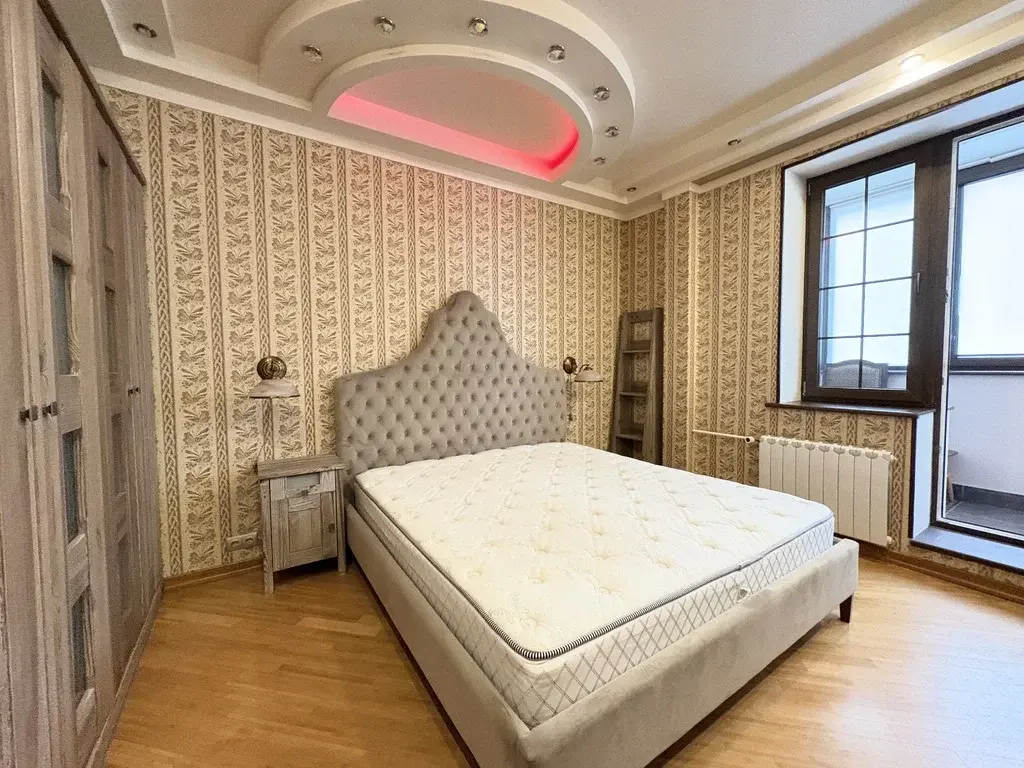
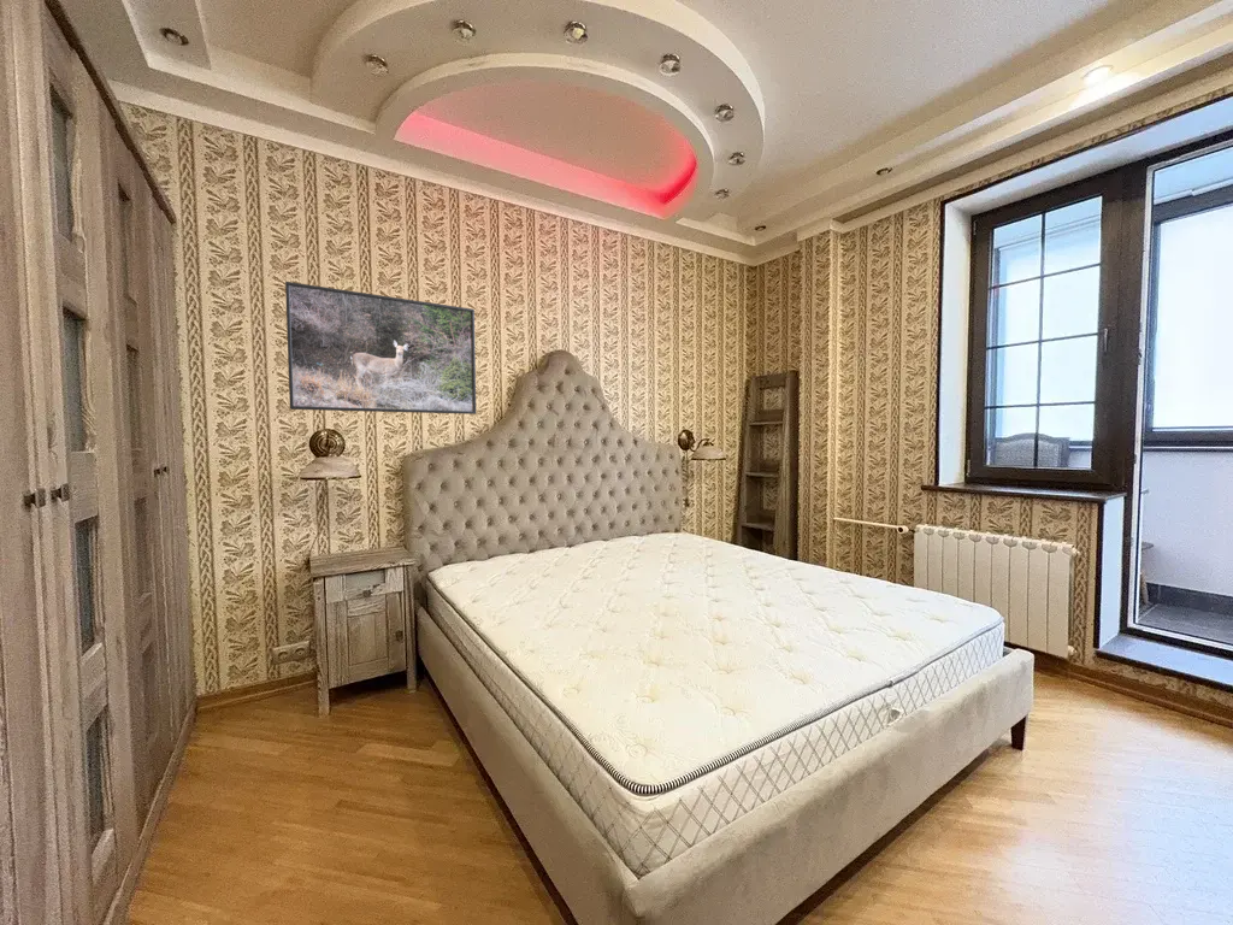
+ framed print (390, 354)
